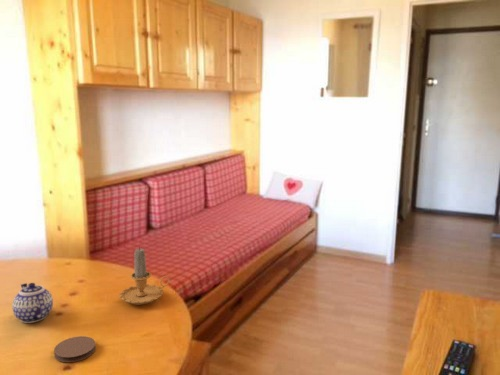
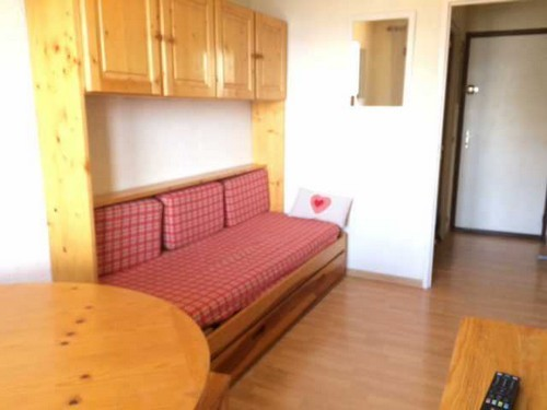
- candle (145, 272)
- coaster (75, 348)
- teapot (32, 300)
